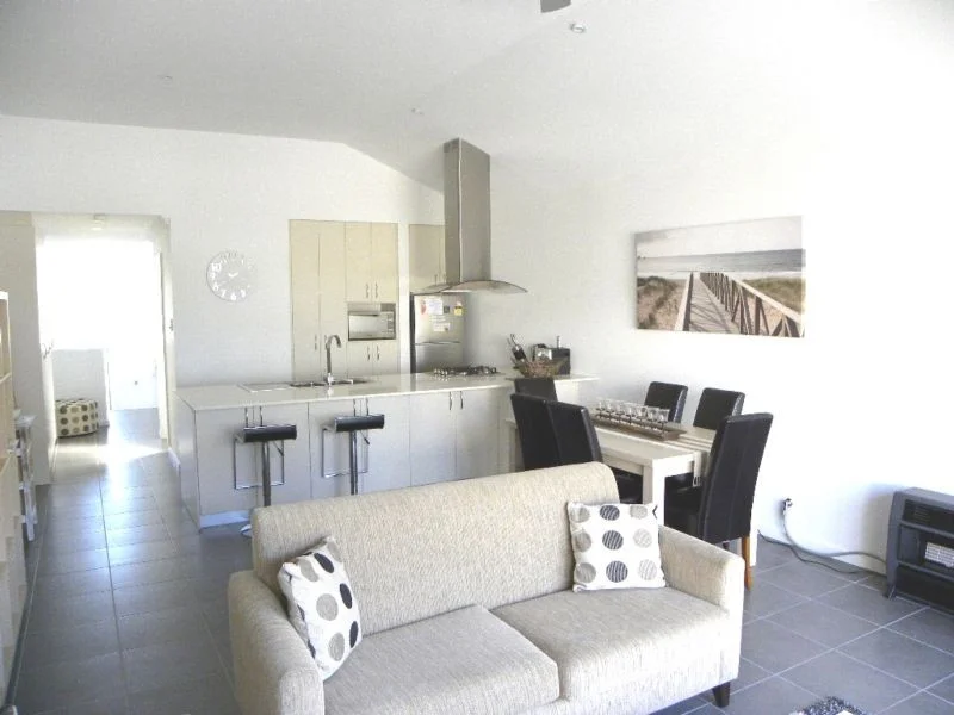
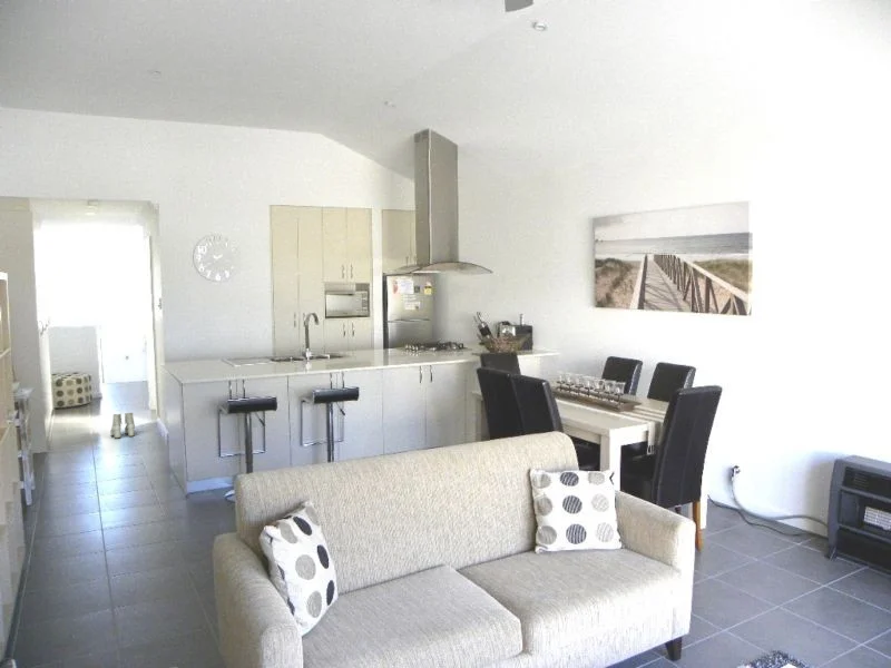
+ boots (120, 423)
